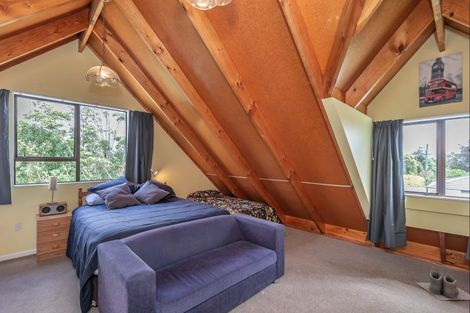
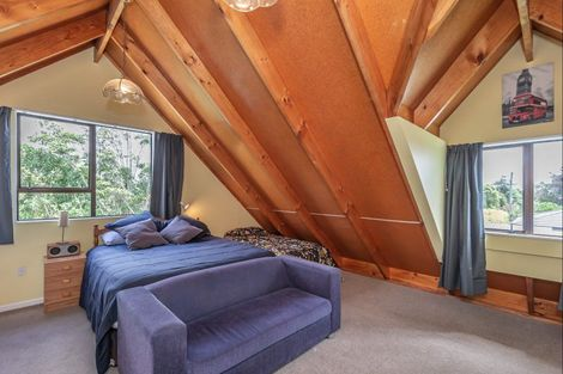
- boots (445, 281)
